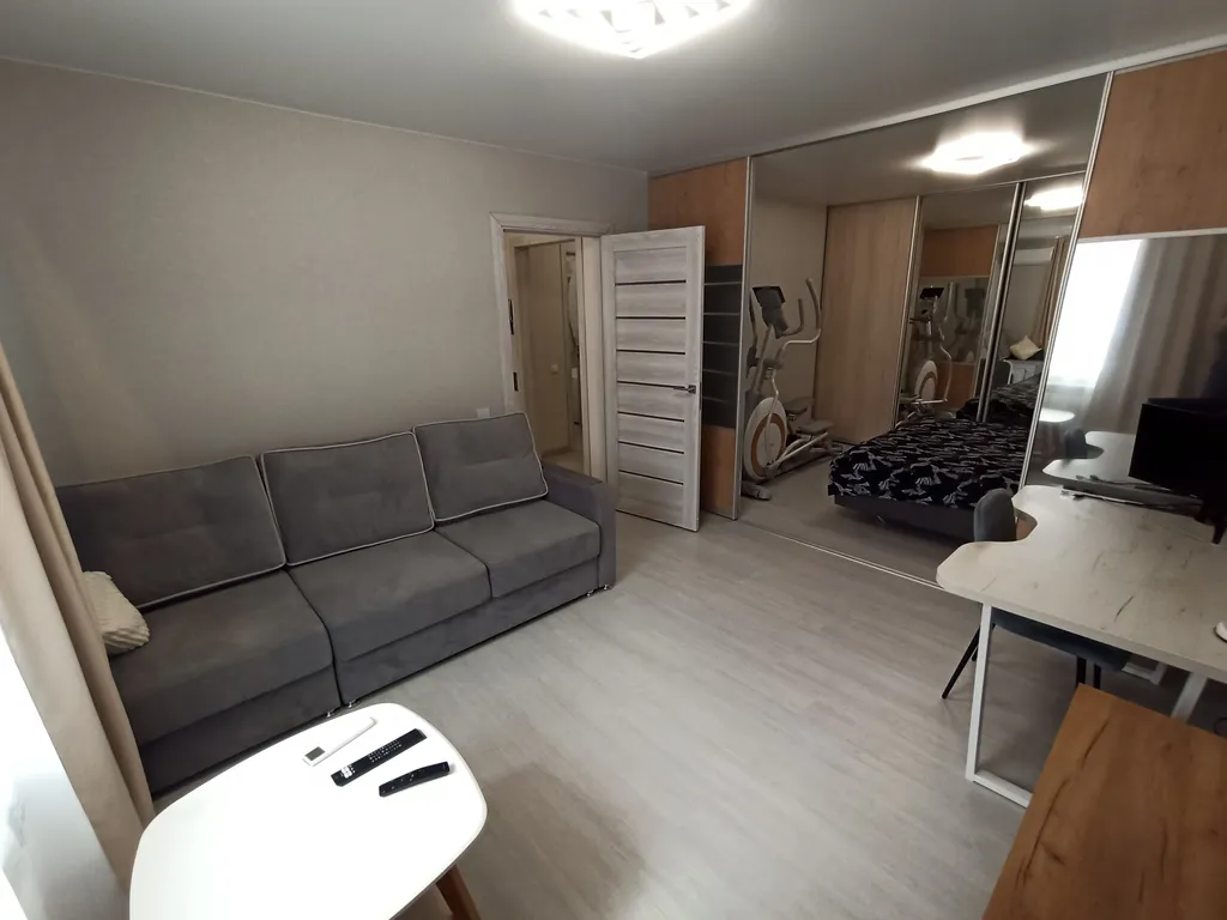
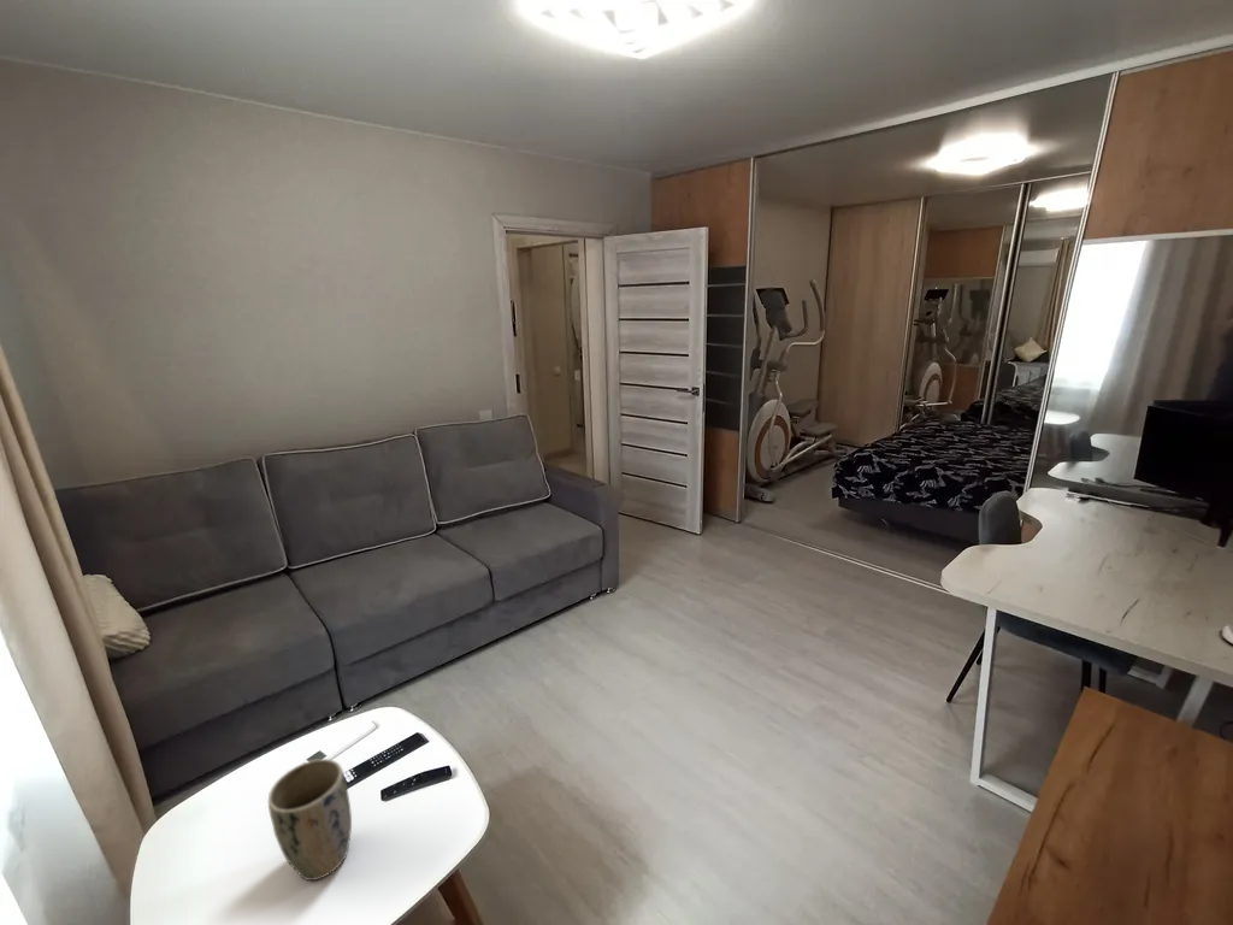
+ plant pot (314, 821)
